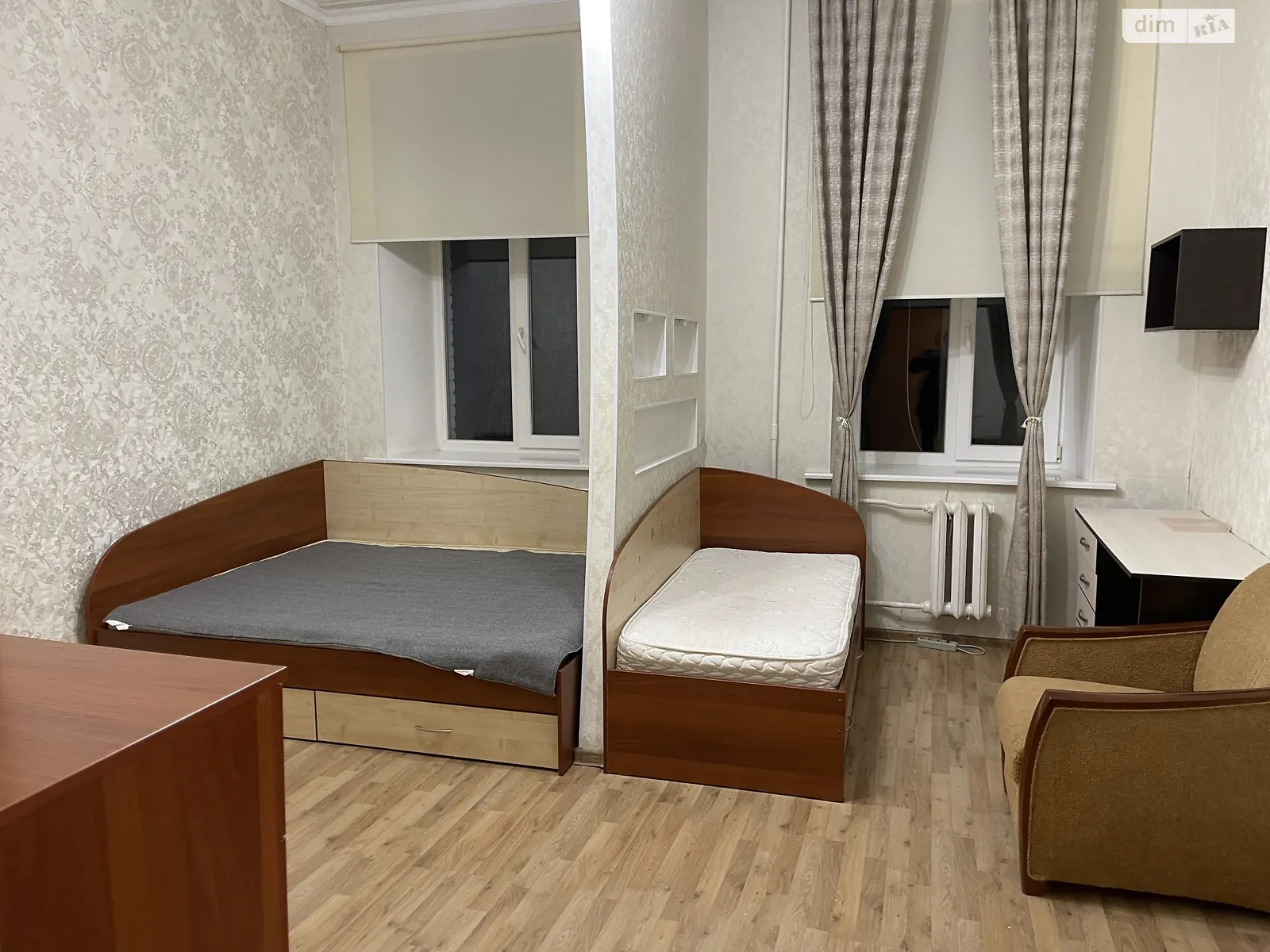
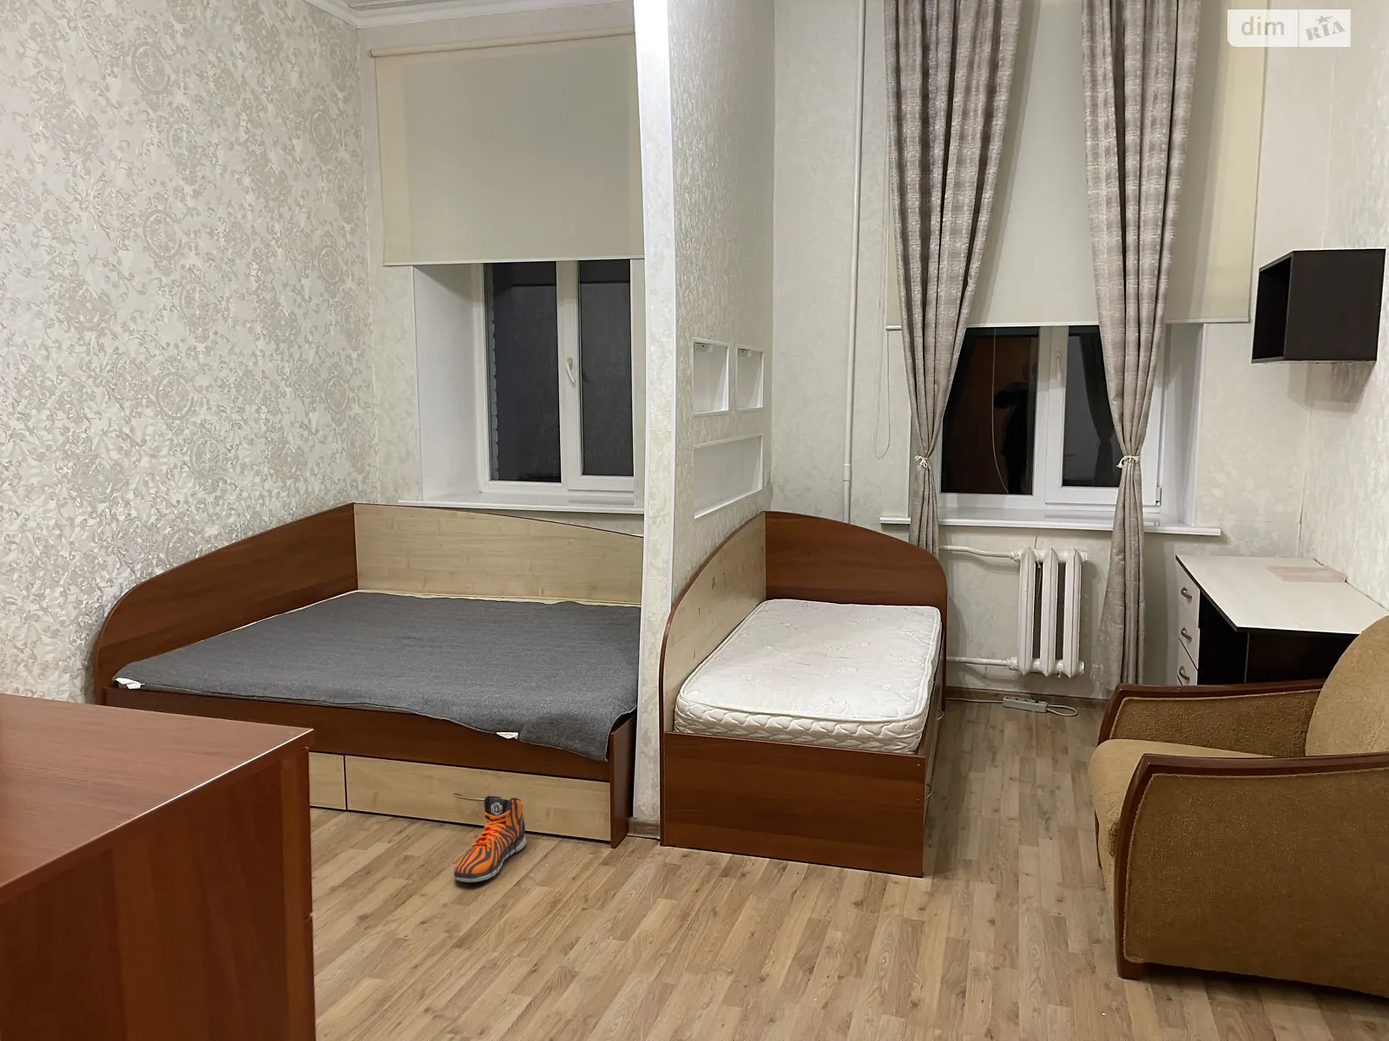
+ sneaker (488, 832)
